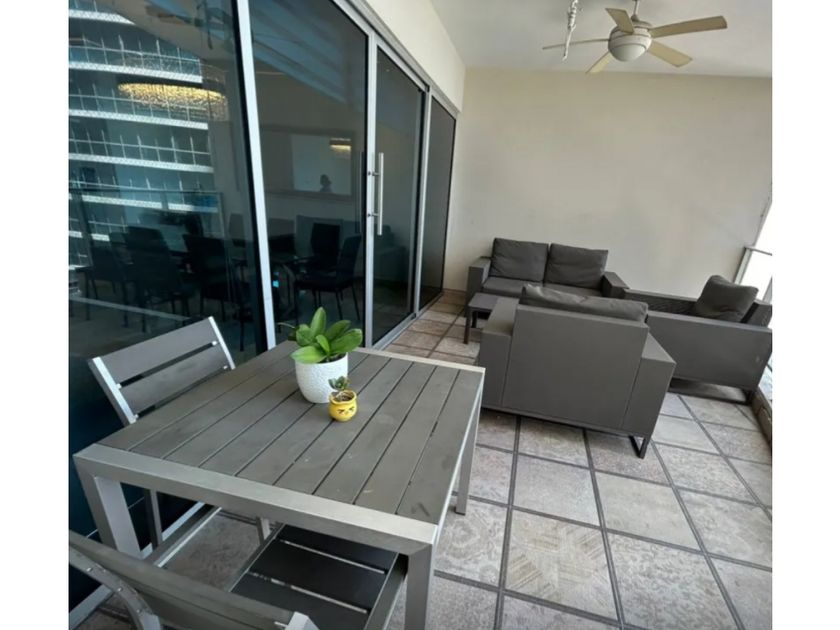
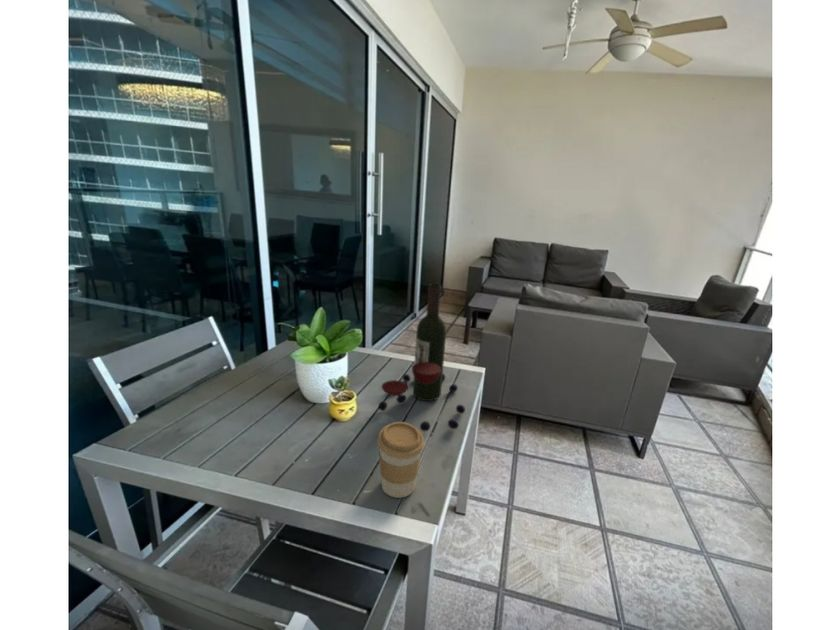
+ coffee cup (399, 458)
+ wine bottle (427, 349)
